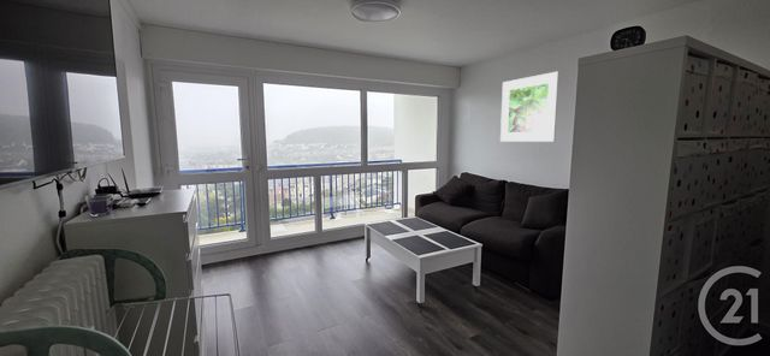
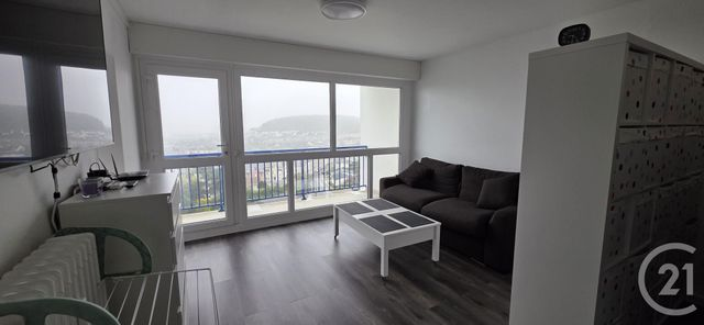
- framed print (527, 109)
